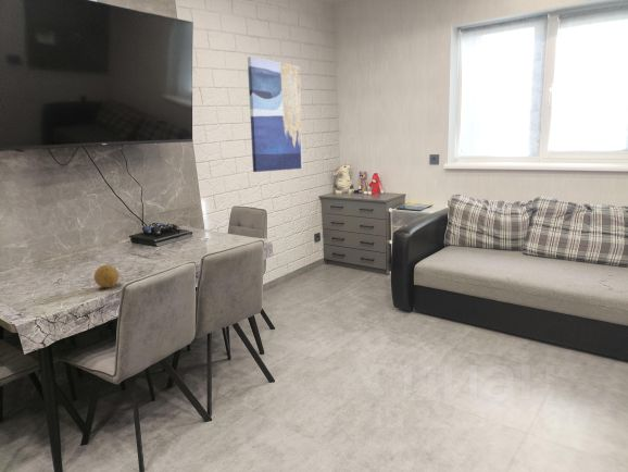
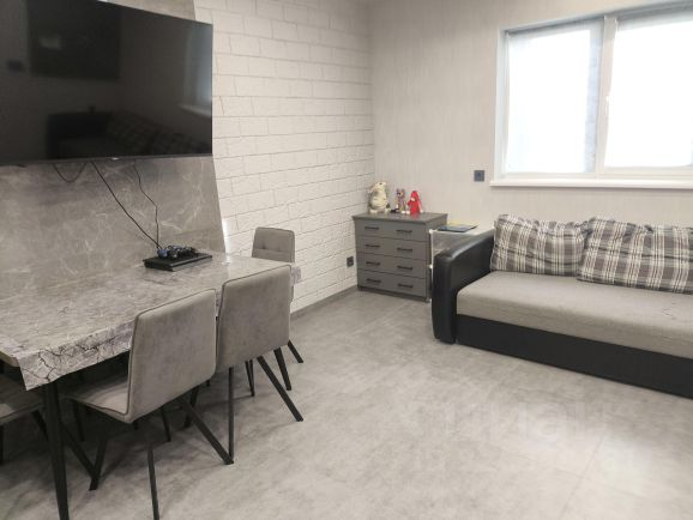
- wall art (277, 116)
- fruit (106, 276)
